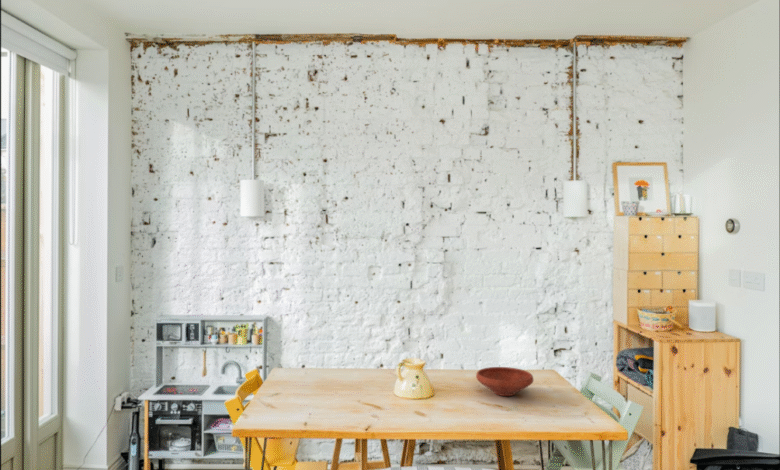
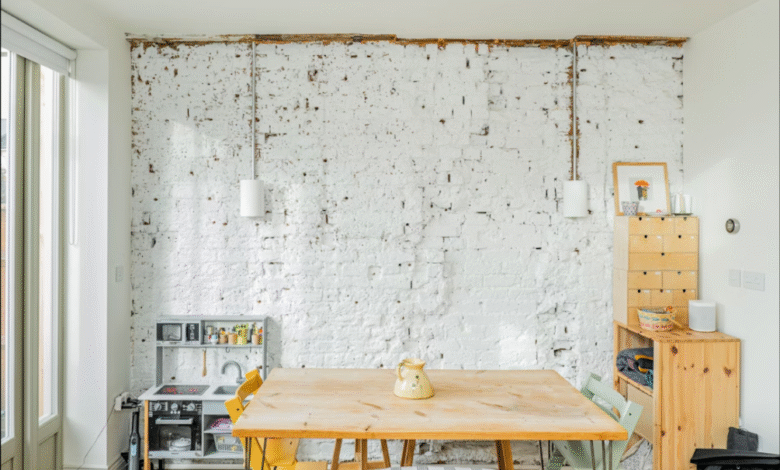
- bowl (504, 383)
